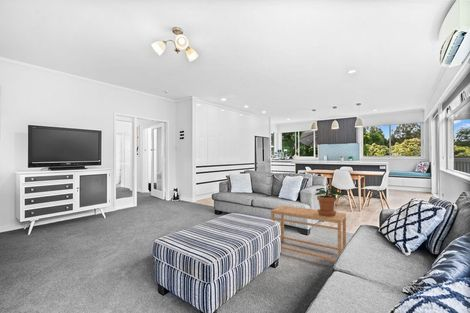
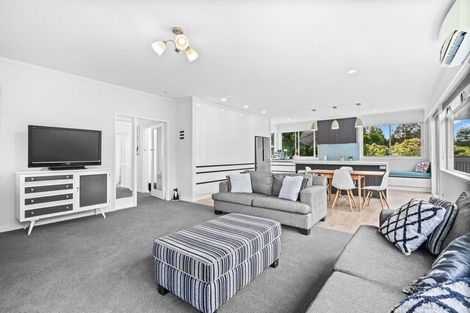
- side table (310, 225)
- potted plant (328, 201)
